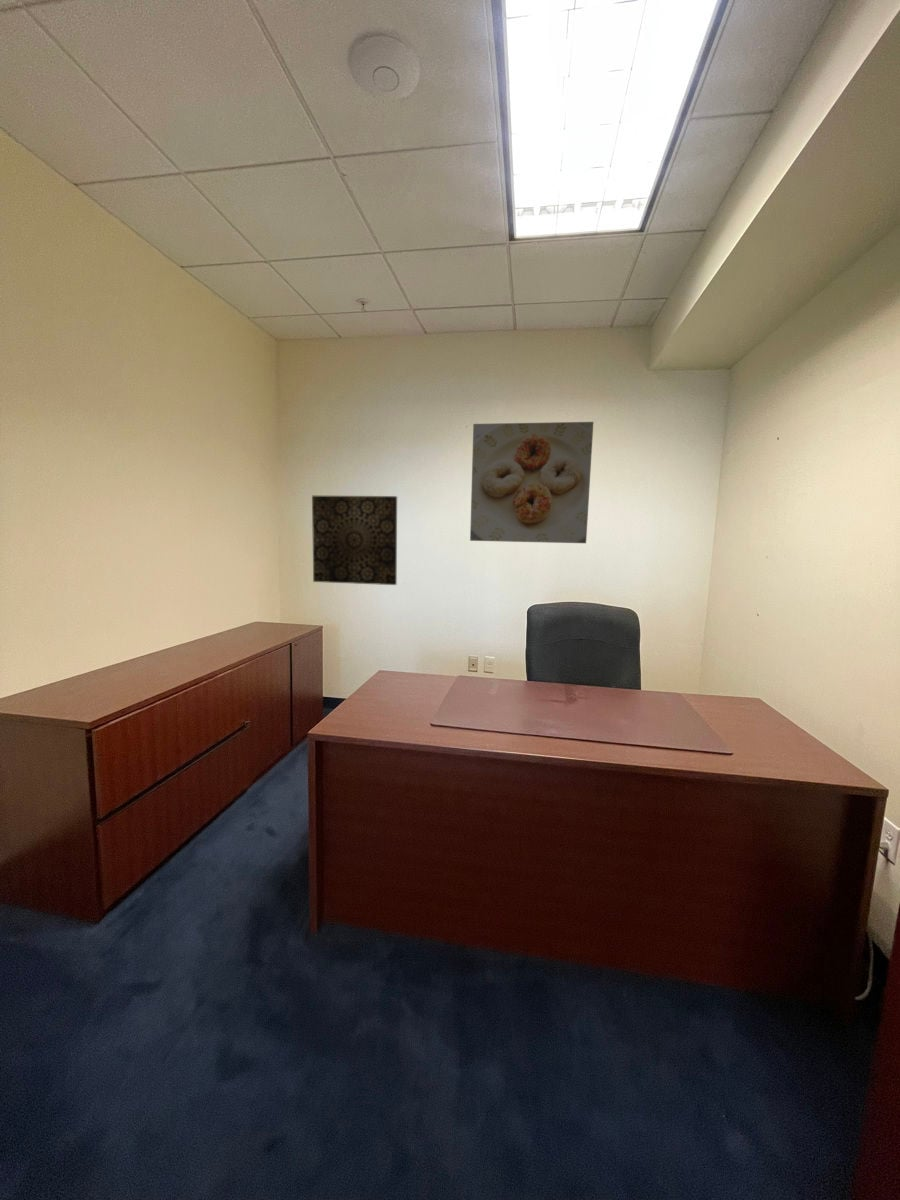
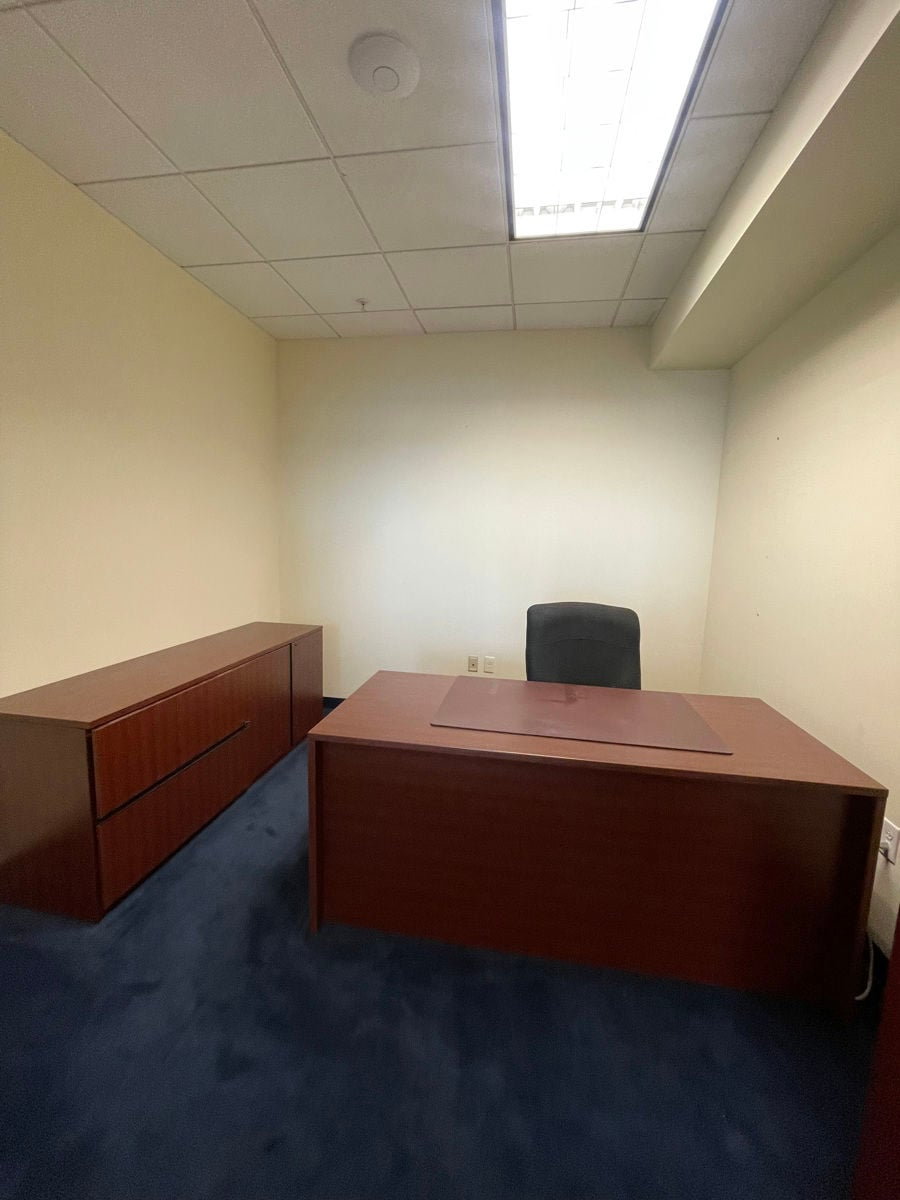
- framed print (529, 483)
- wall art (354, 540)
